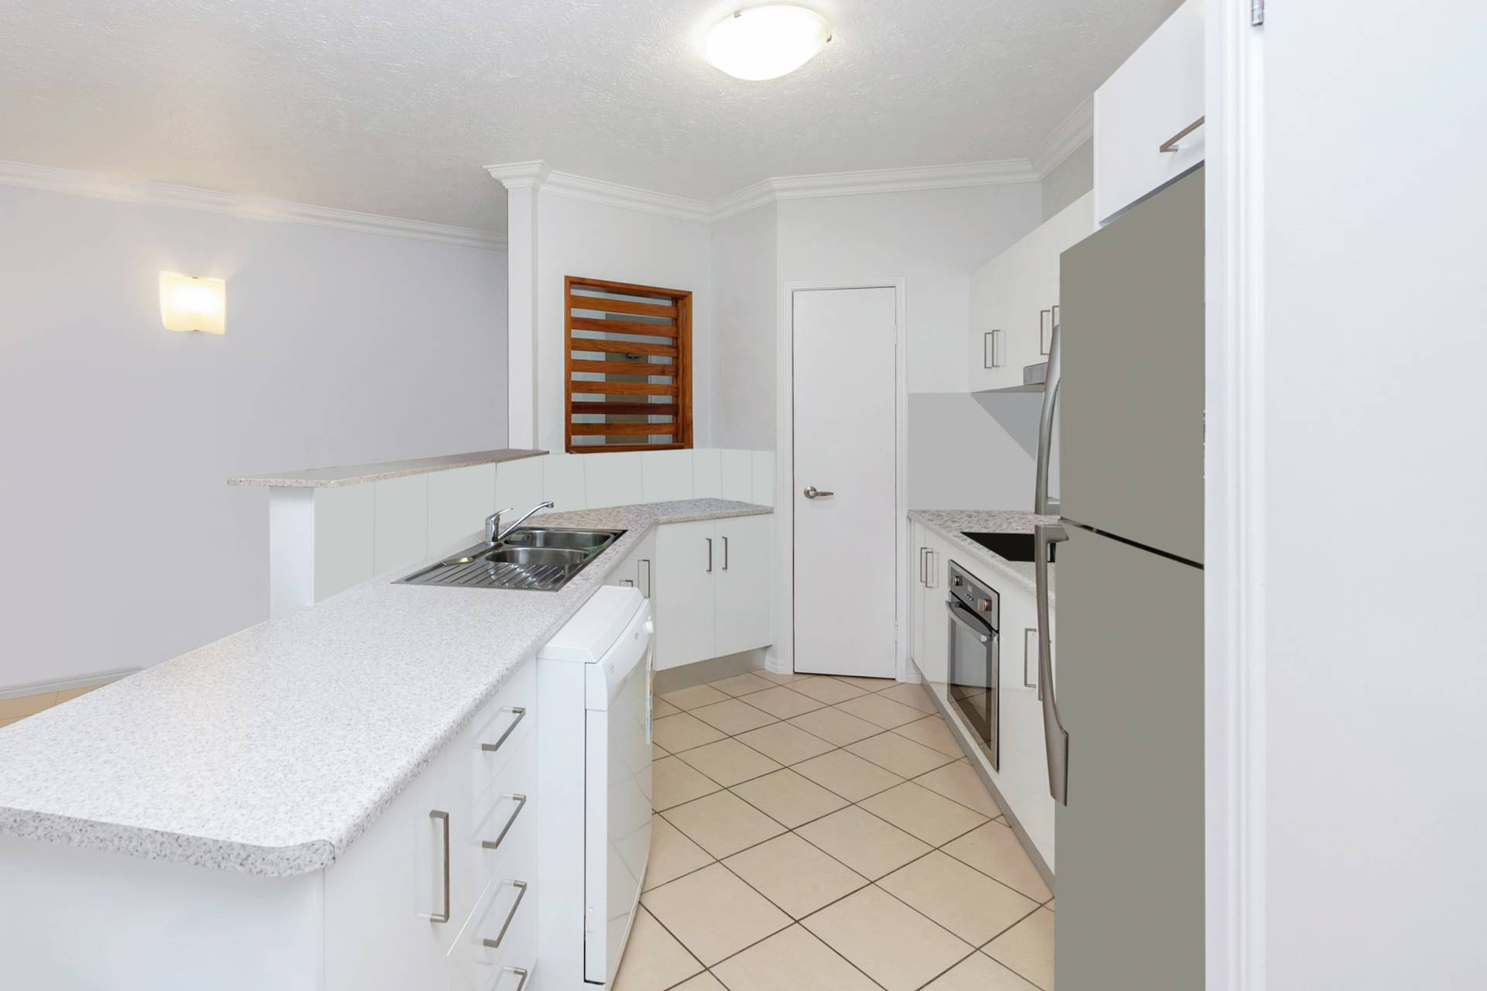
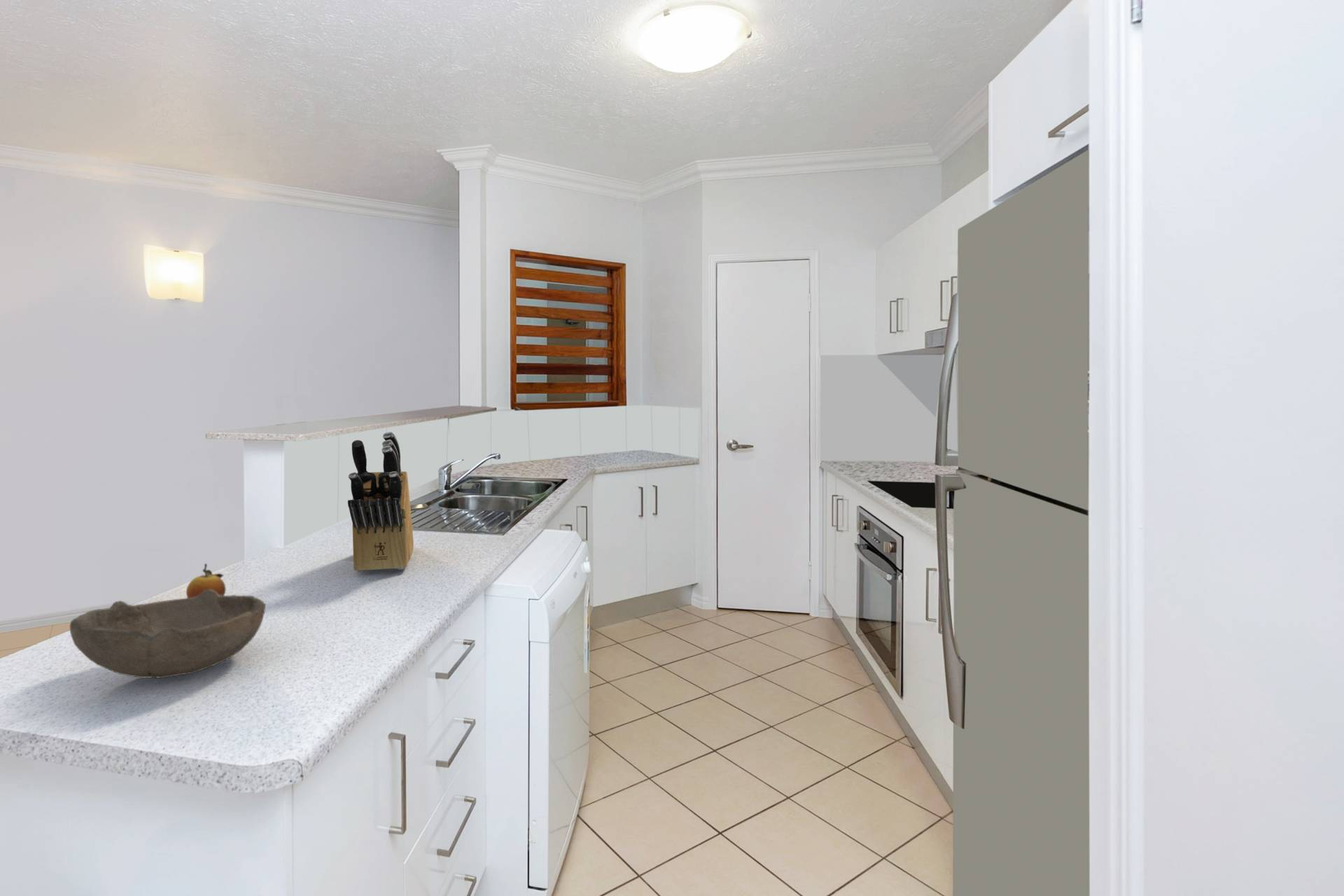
+ bowl (174, 636)
+ knife block (383, 498)
+ fruit (210, 582)
